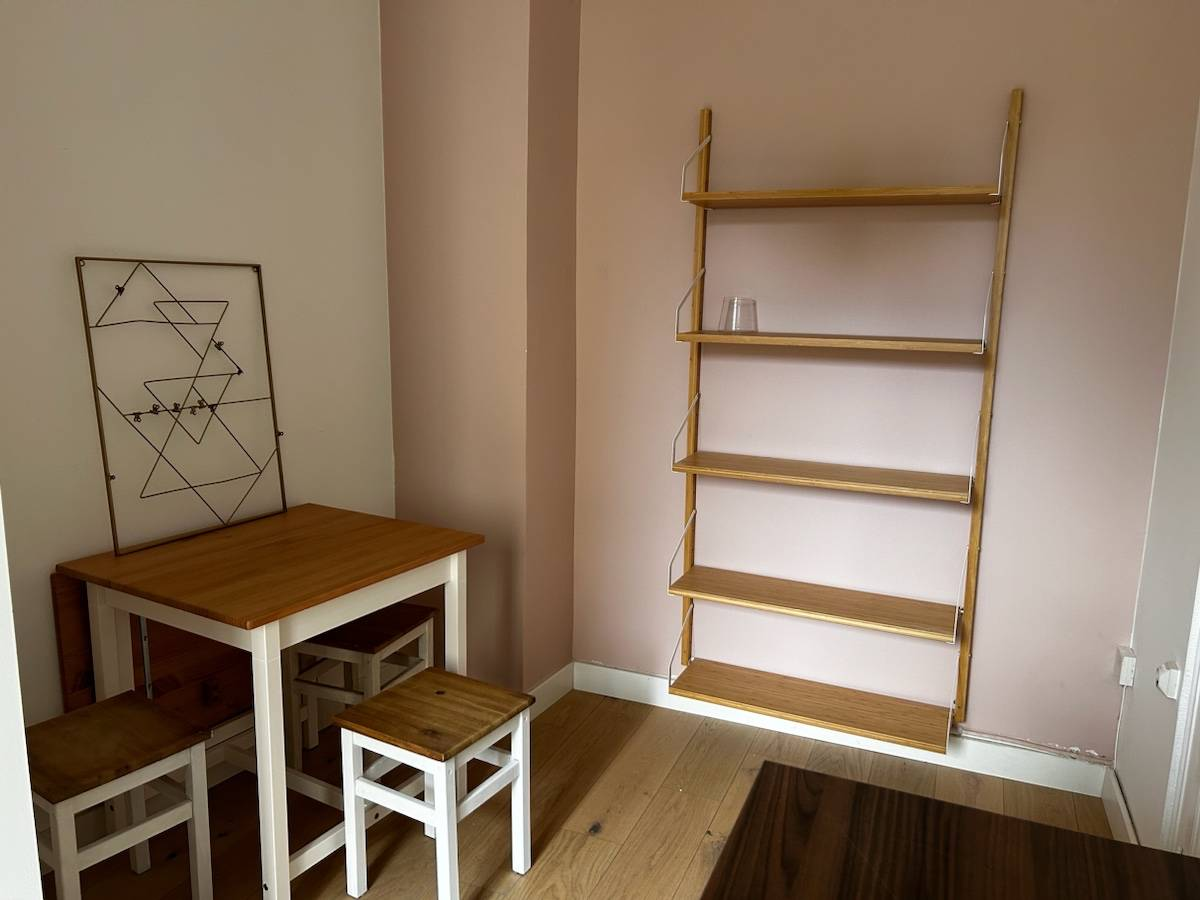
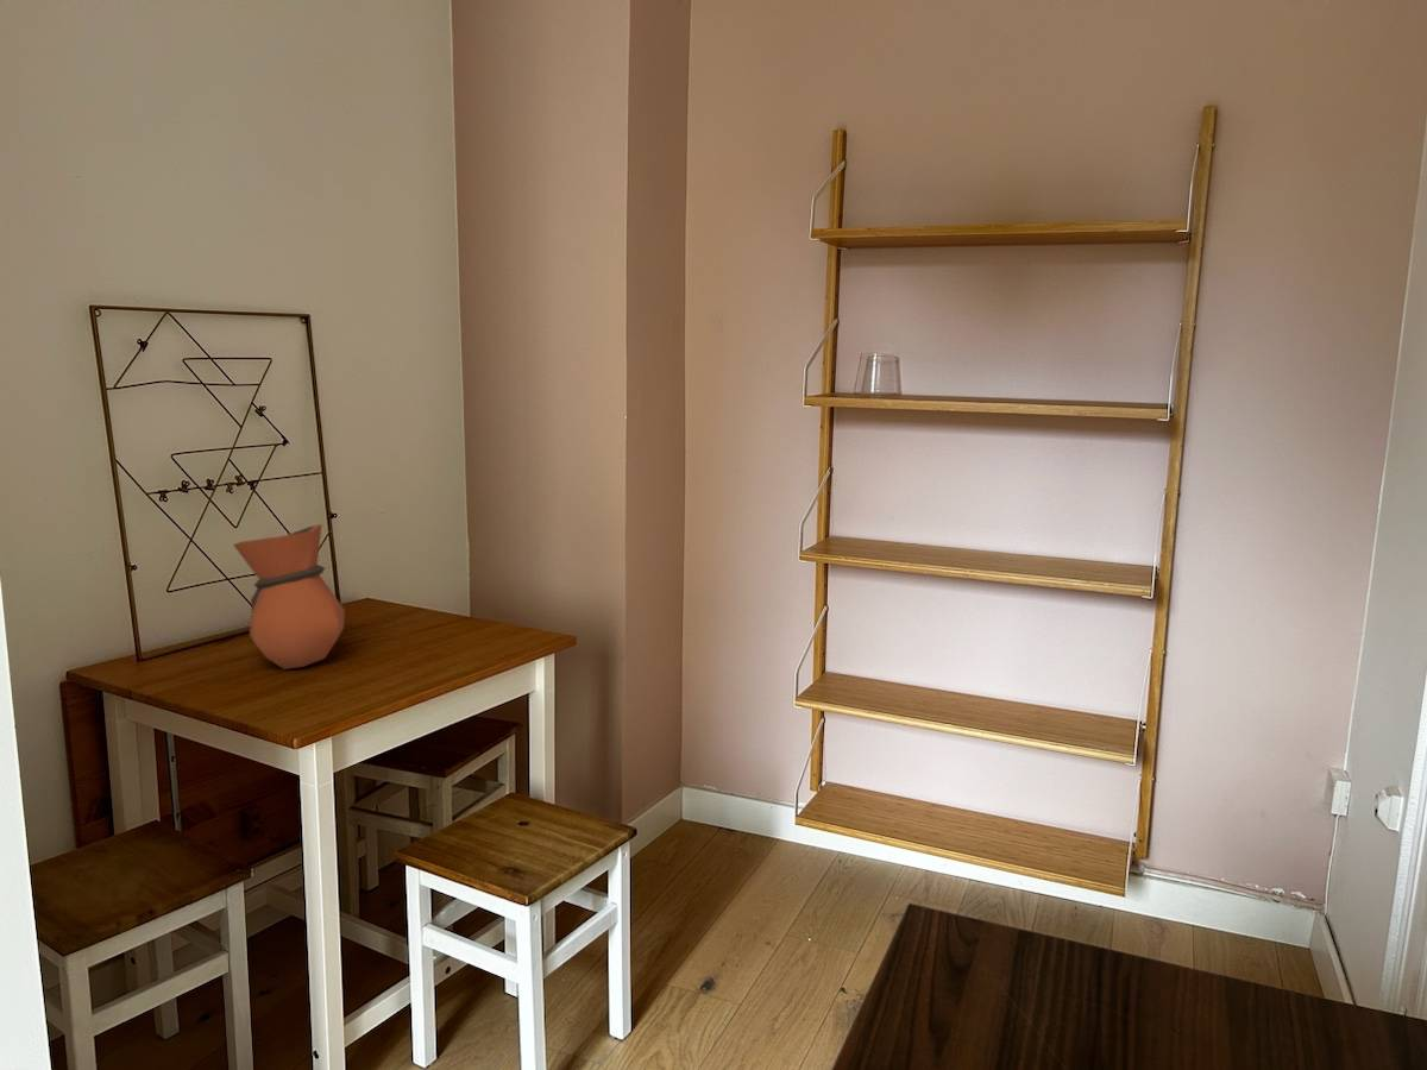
+ vase (289, 596)
